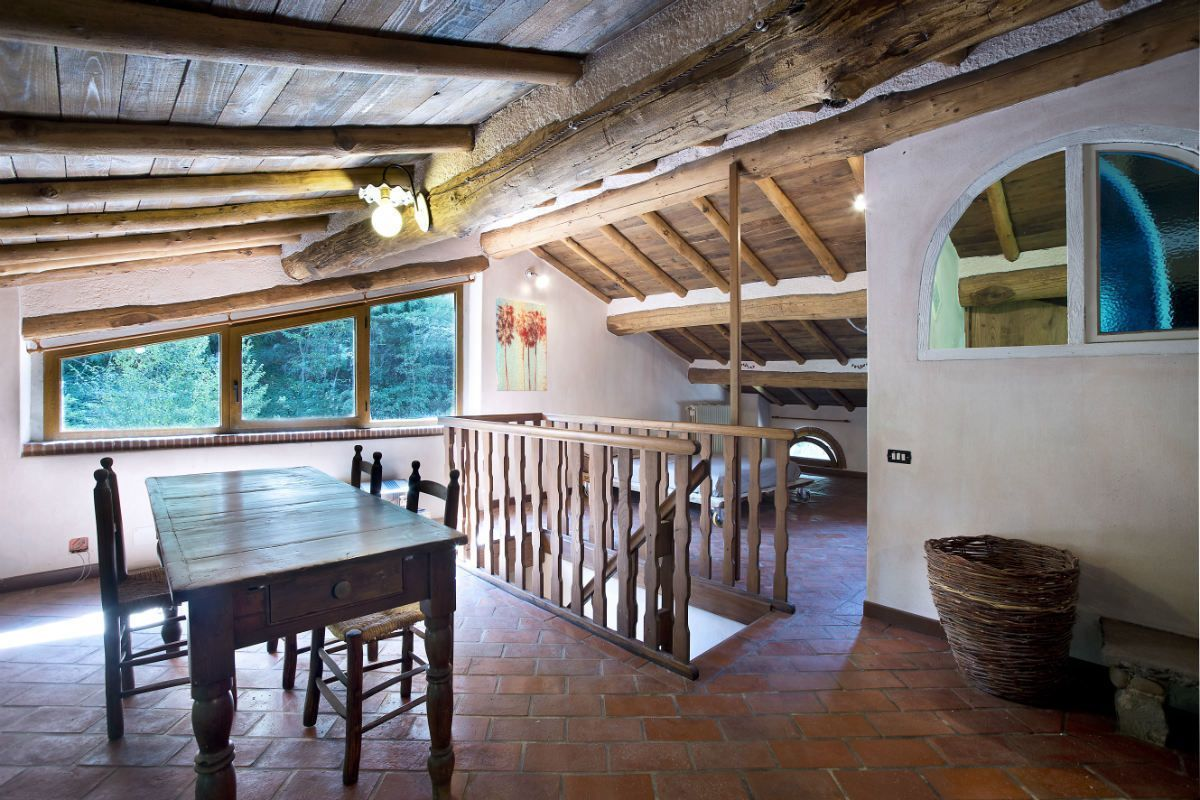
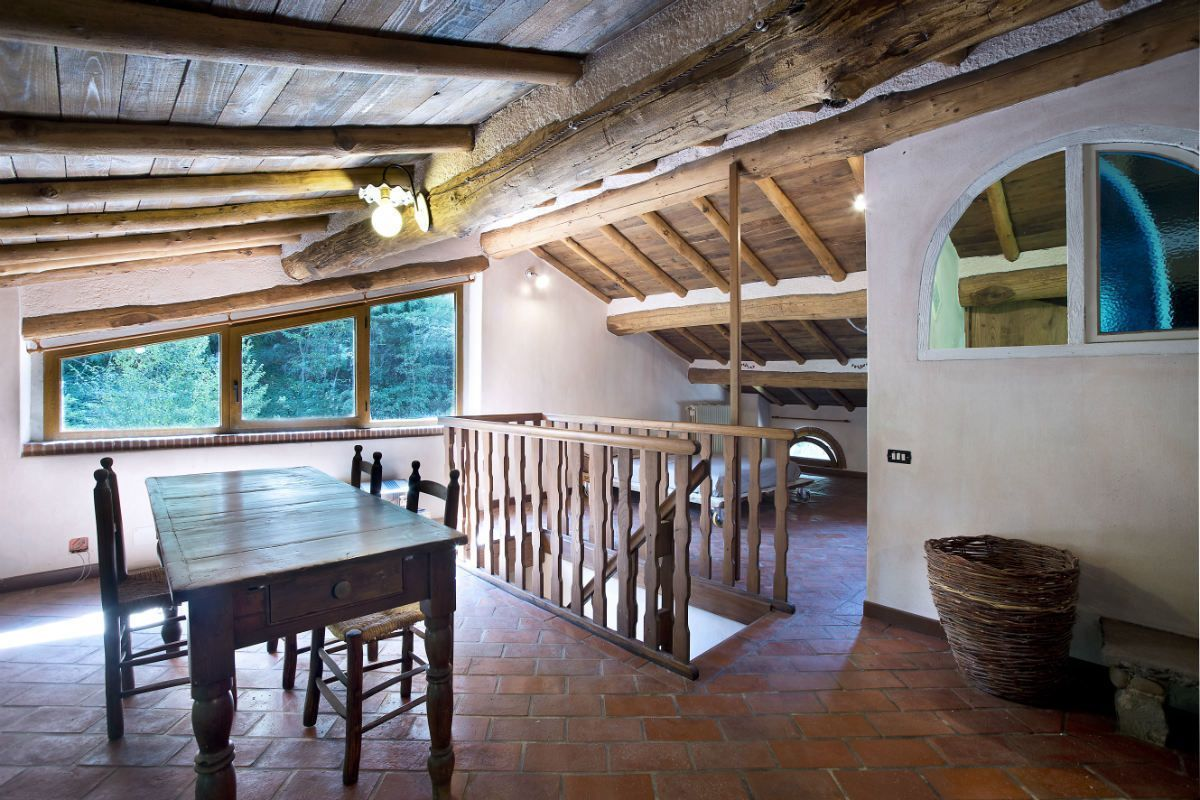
- wall art (522, 346)
